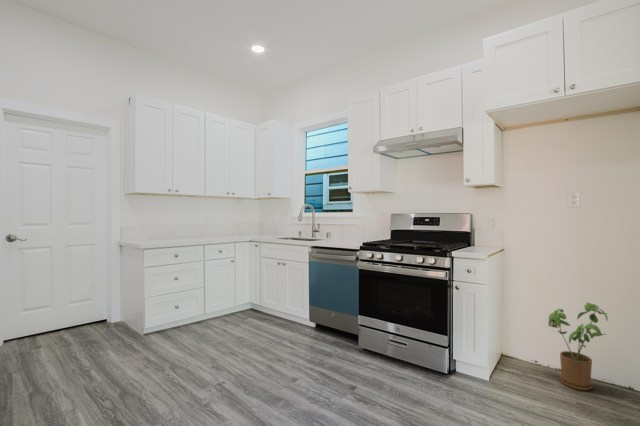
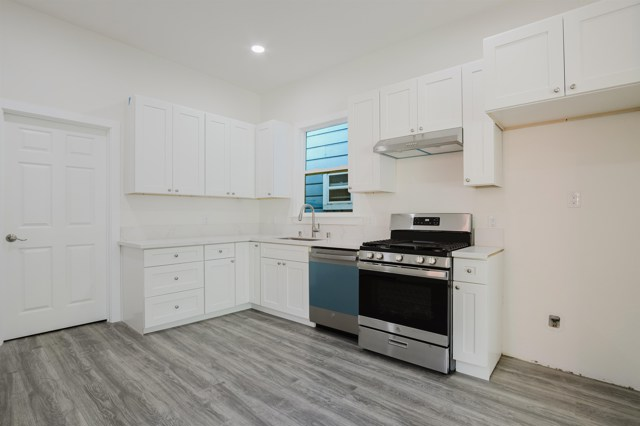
- house plant (579, 344)
